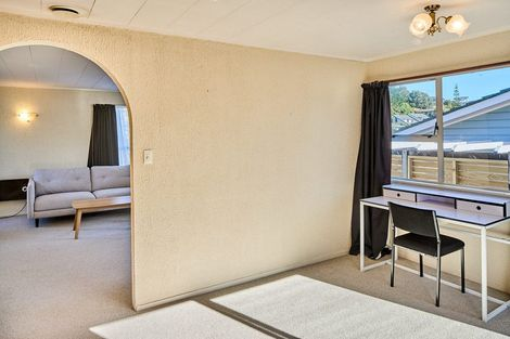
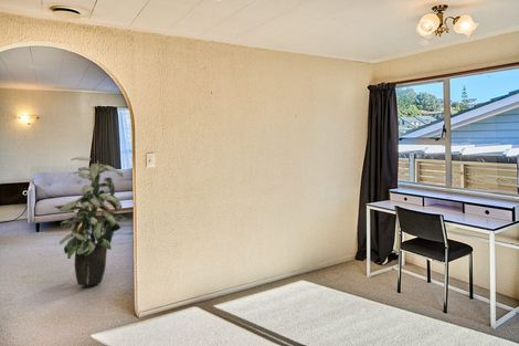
+ indoor plant (89, 220)
